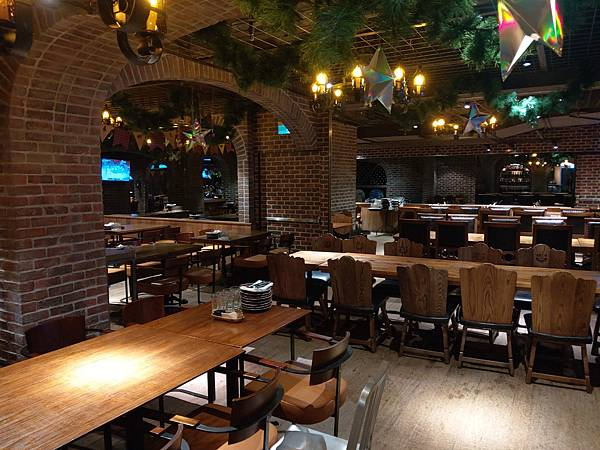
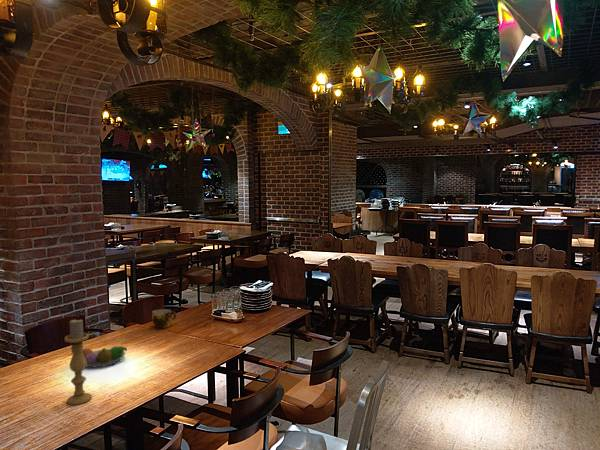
+ cup (163, 318)
+ fruit bowl (103, 352)
+ candle holder (77, 359)
